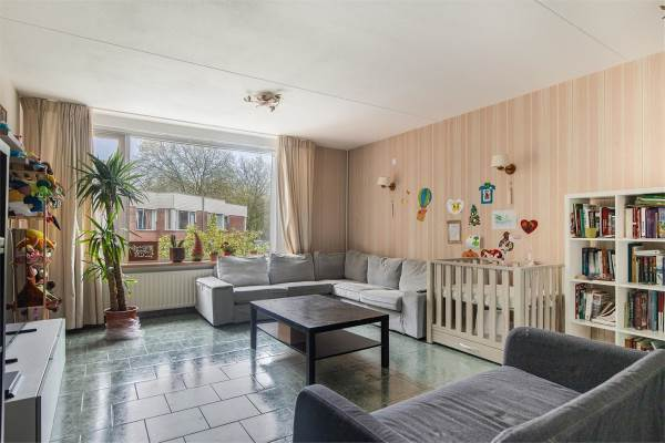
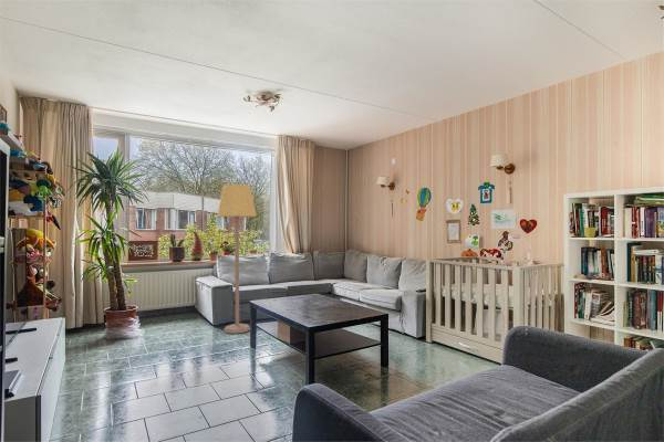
+ lamp (237, 257)
